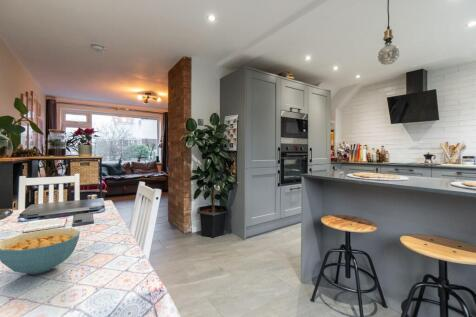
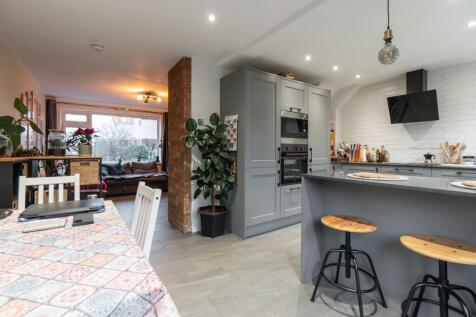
- cereal bowl (41, 253)
